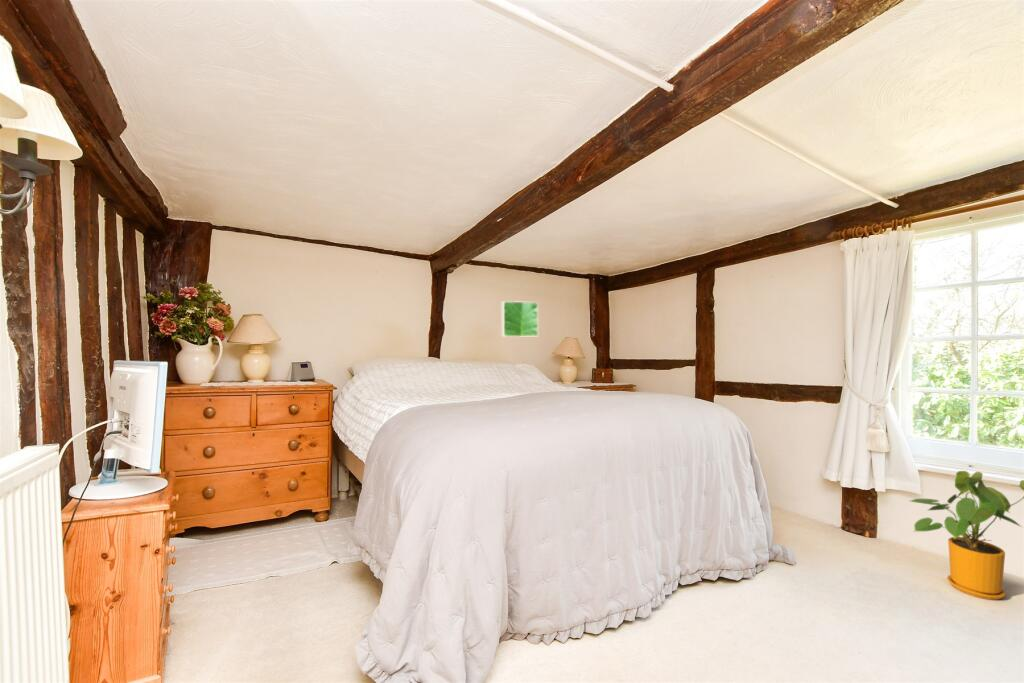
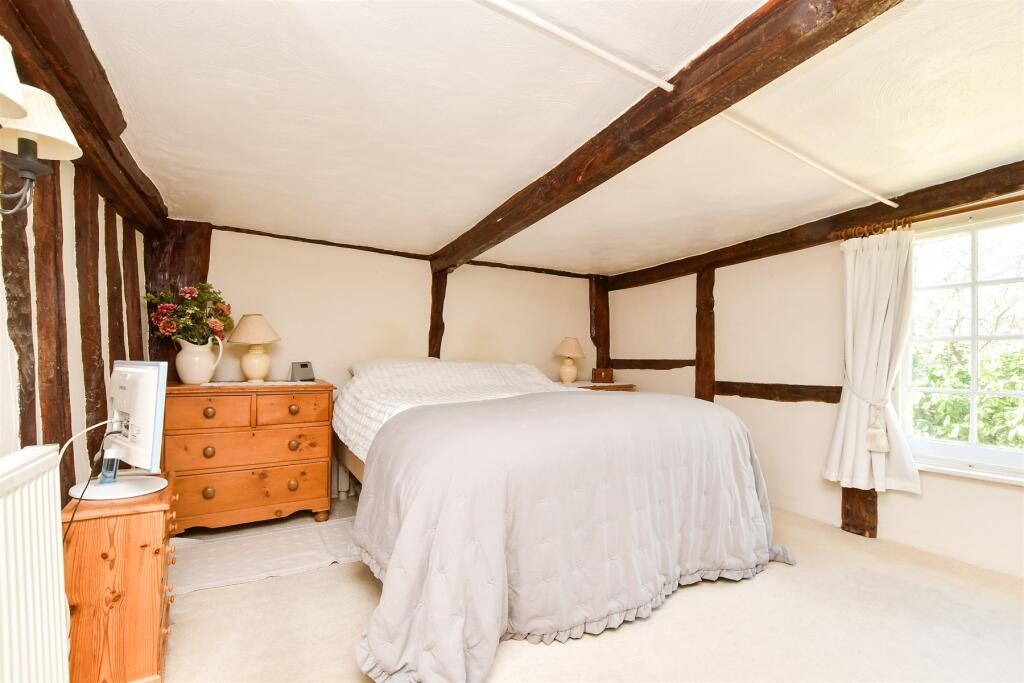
- house plant (972, 532)
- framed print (520, 319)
